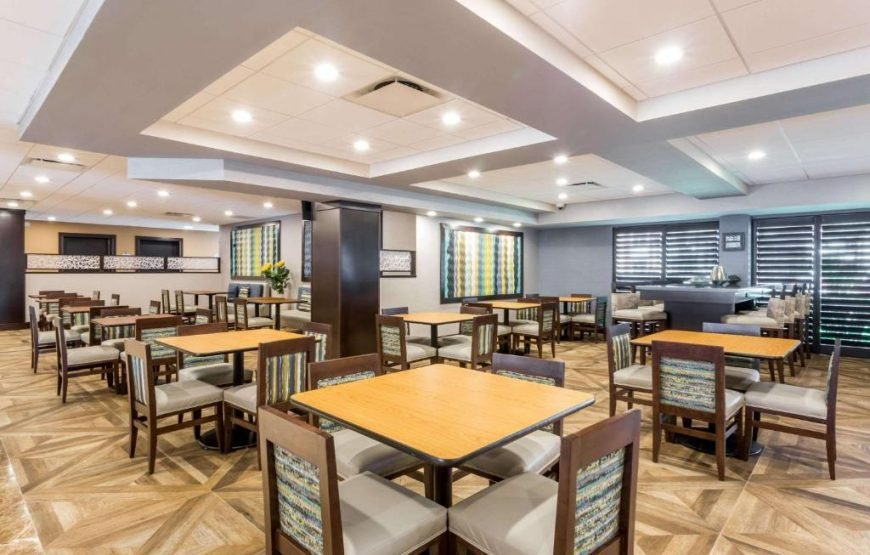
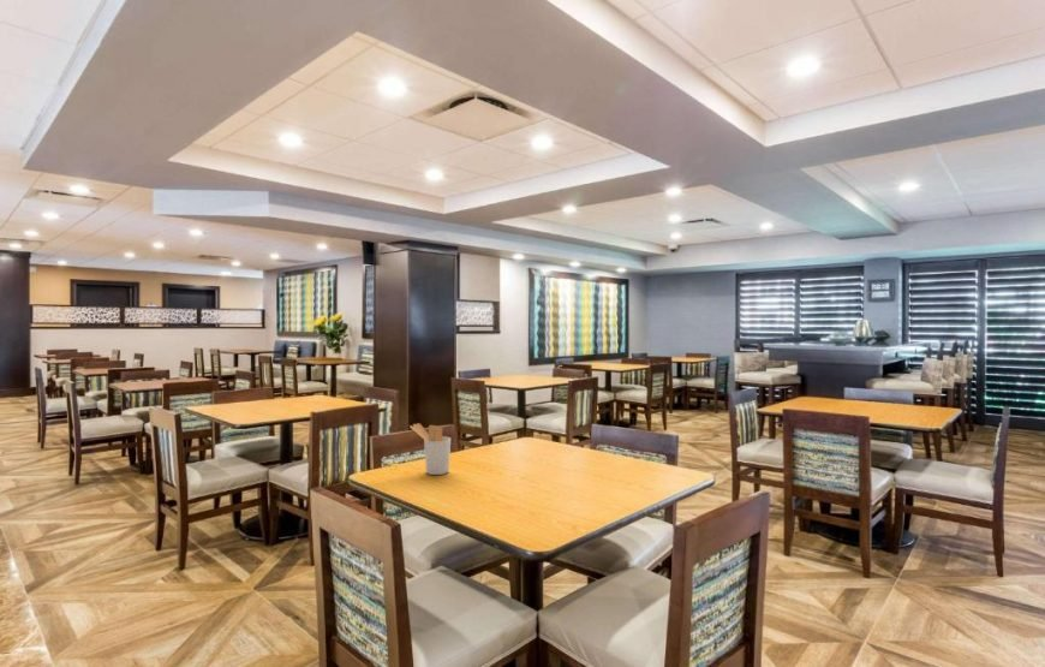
+ utensil holder (430, 447)
